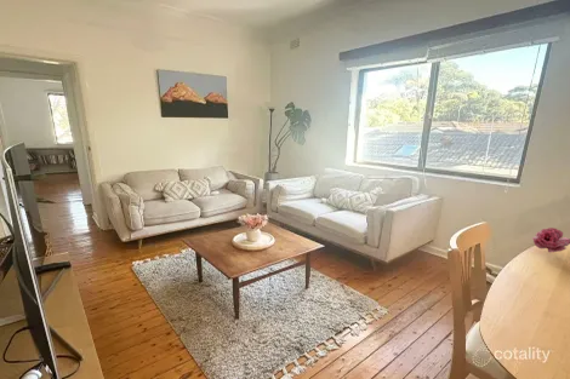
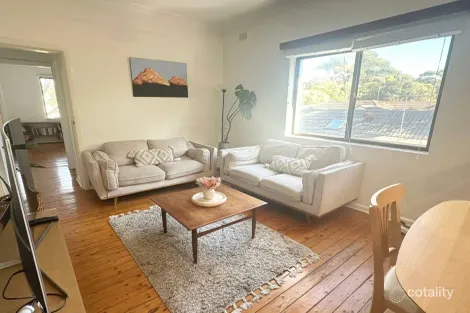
- flower (551, 241)
